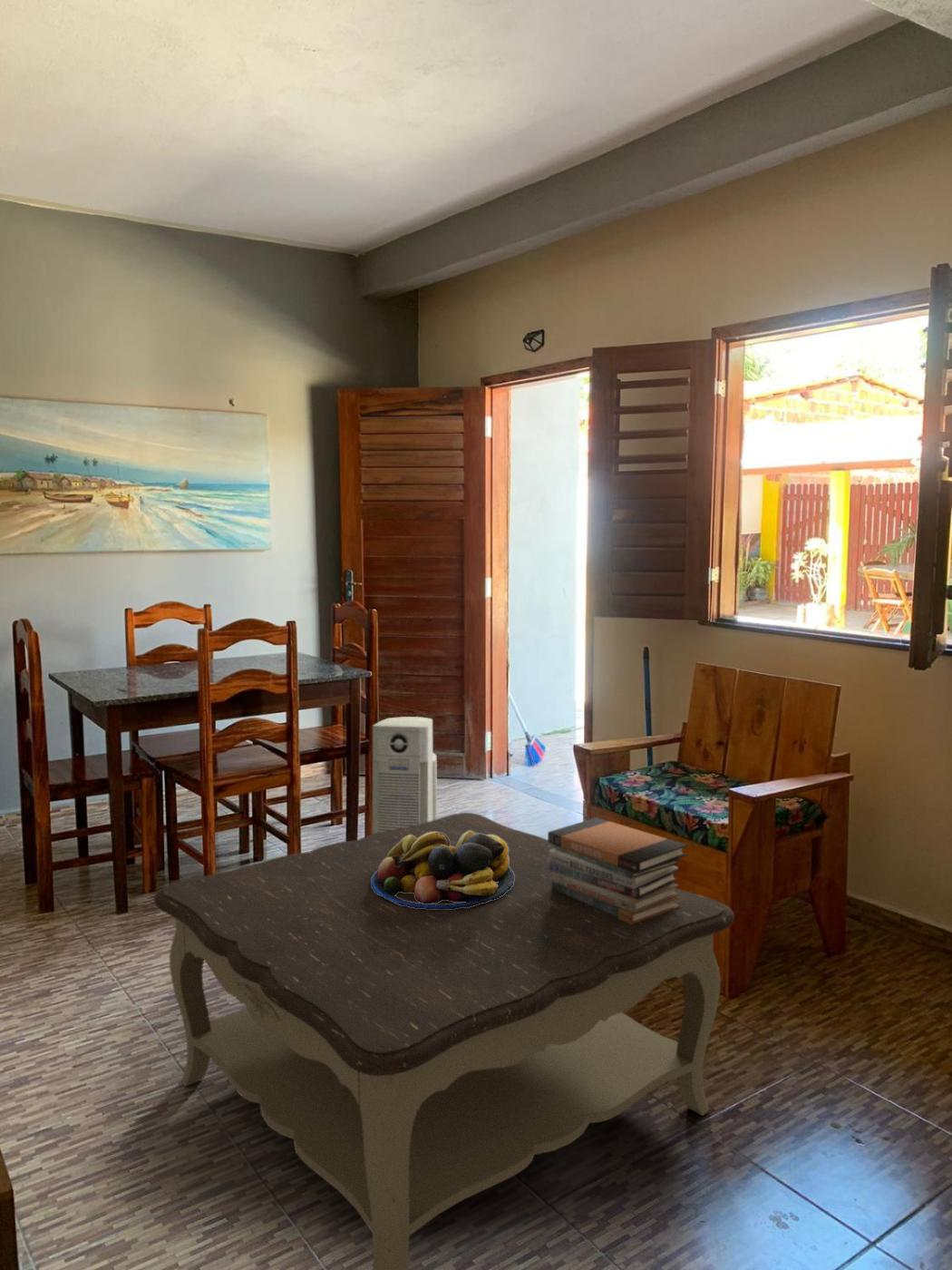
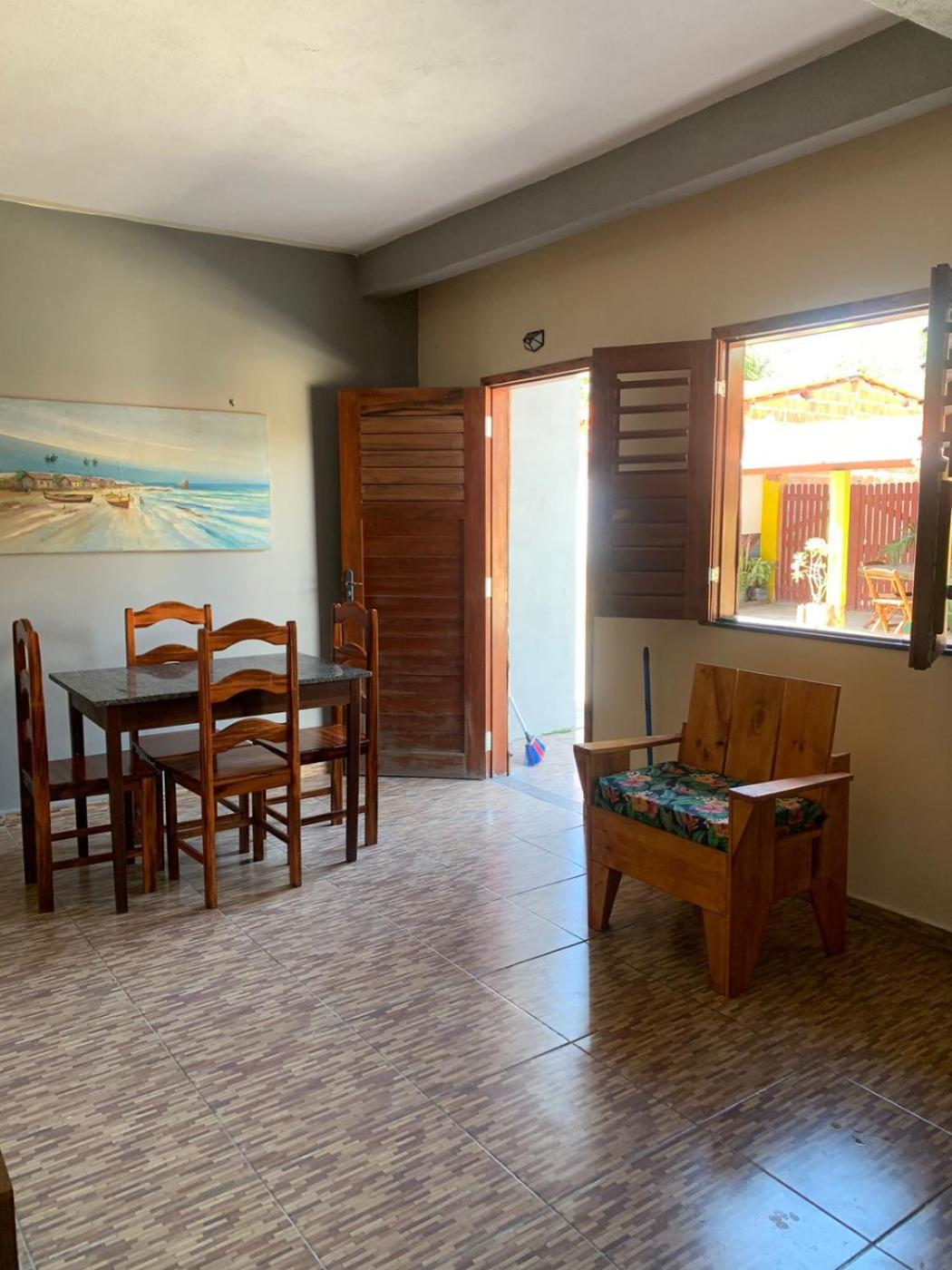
- coffee table (437, 996)
- air purifier (406, 796)
- fruit bowl (442, 855)
- book stack (613, 866)
